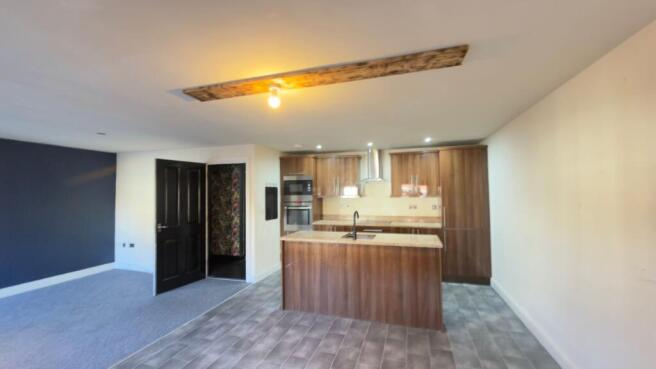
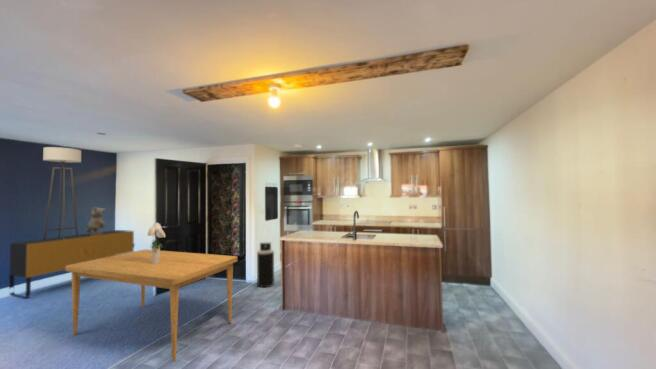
+ torso sculpture (96, 220)
+ bouquet (156, 242)
+ trash can (265, 263)
+ dining table (159, 287)
+ sideboard (80, 258)
+ lamp (63, 193)
